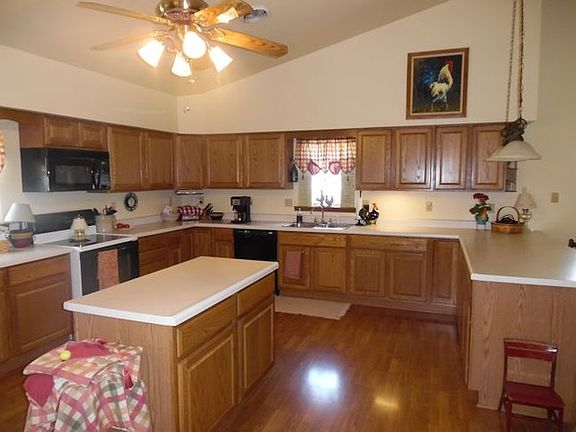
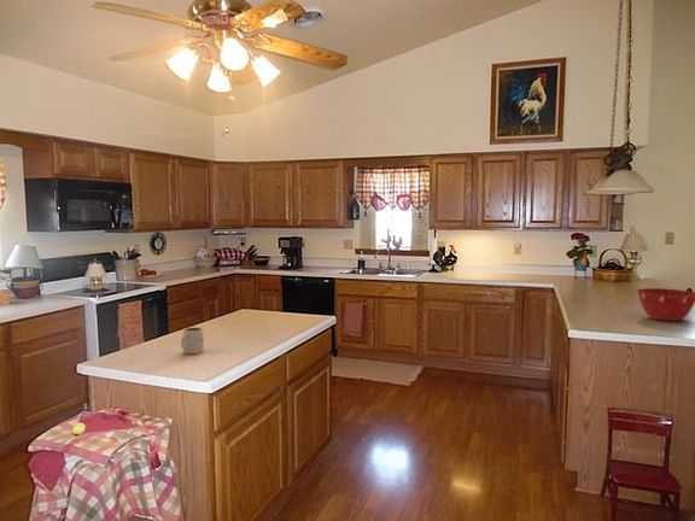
+ mug (191, 340)
+ mixing bowl (666, 305)
